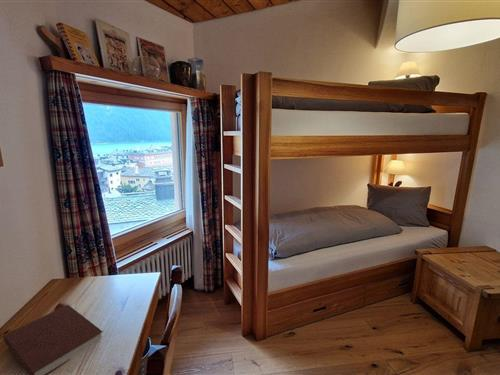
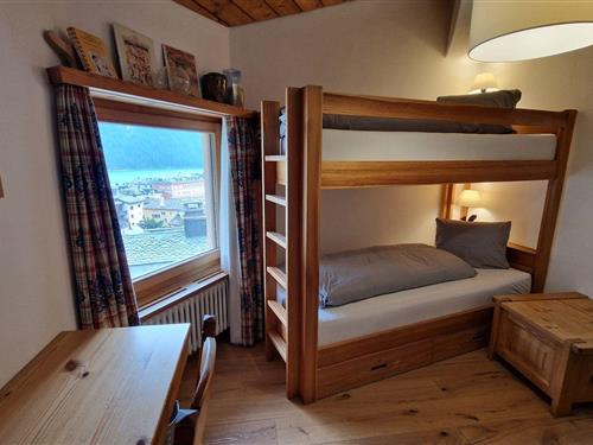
- notebook (53, 337)
